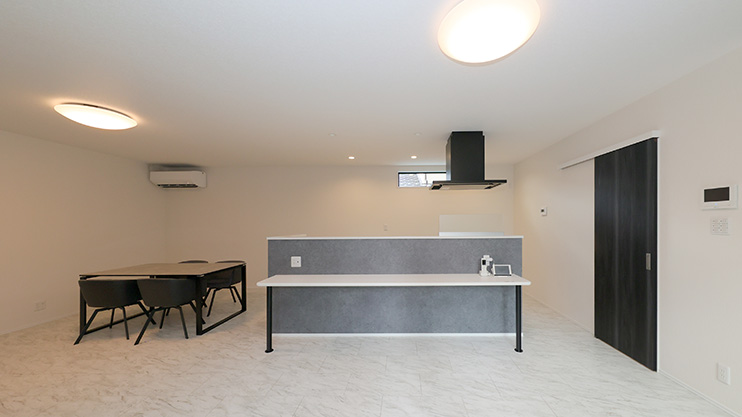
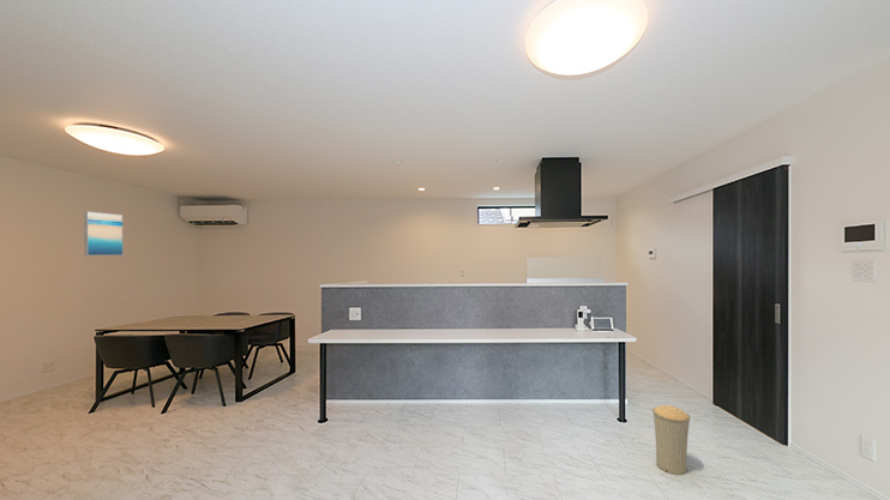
+ trash can (670, 436)
+ wall art (104, 234)
